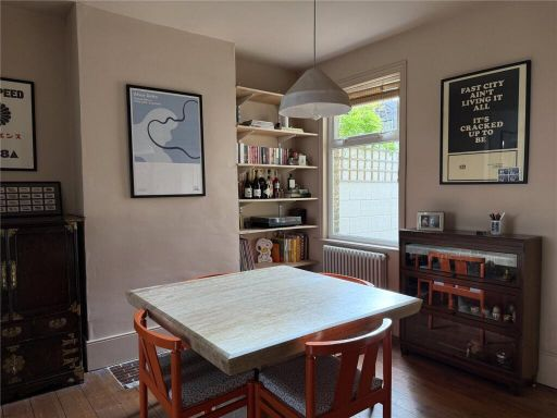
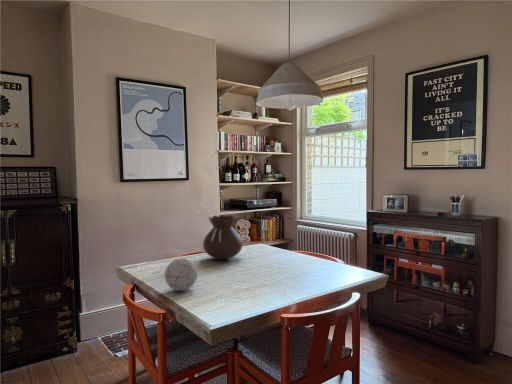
+ money bag (222, 237)
+ decorative ball (181, 274)
